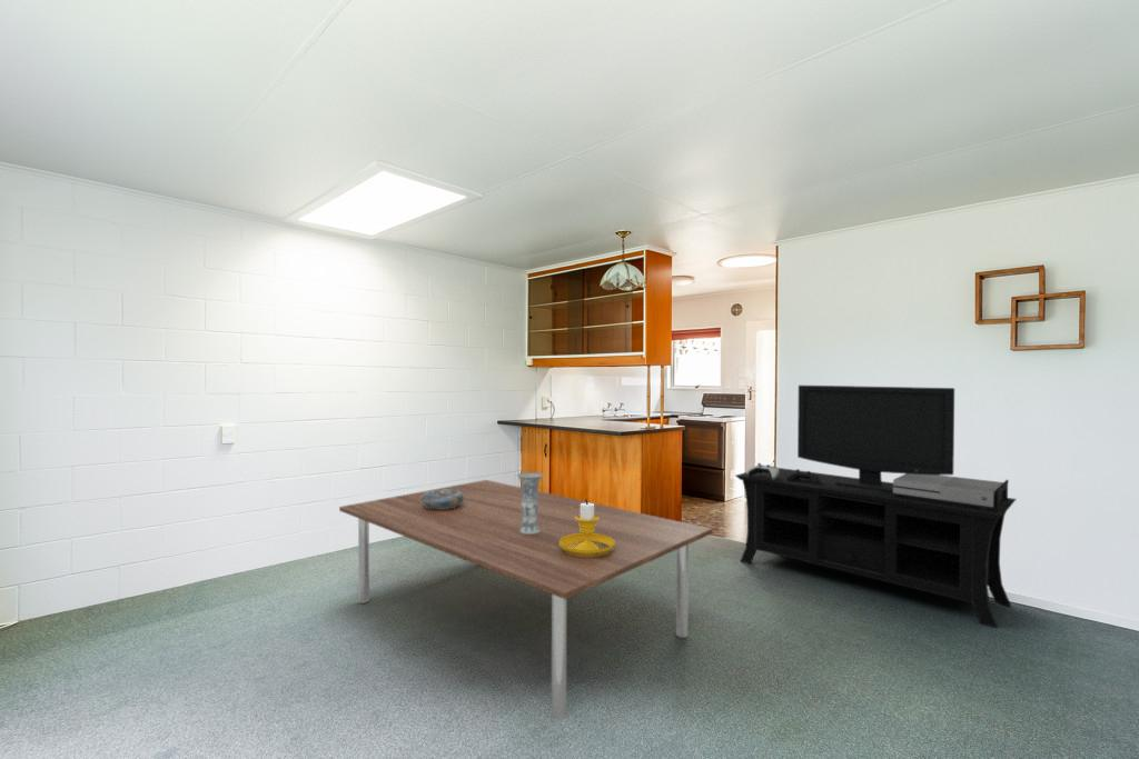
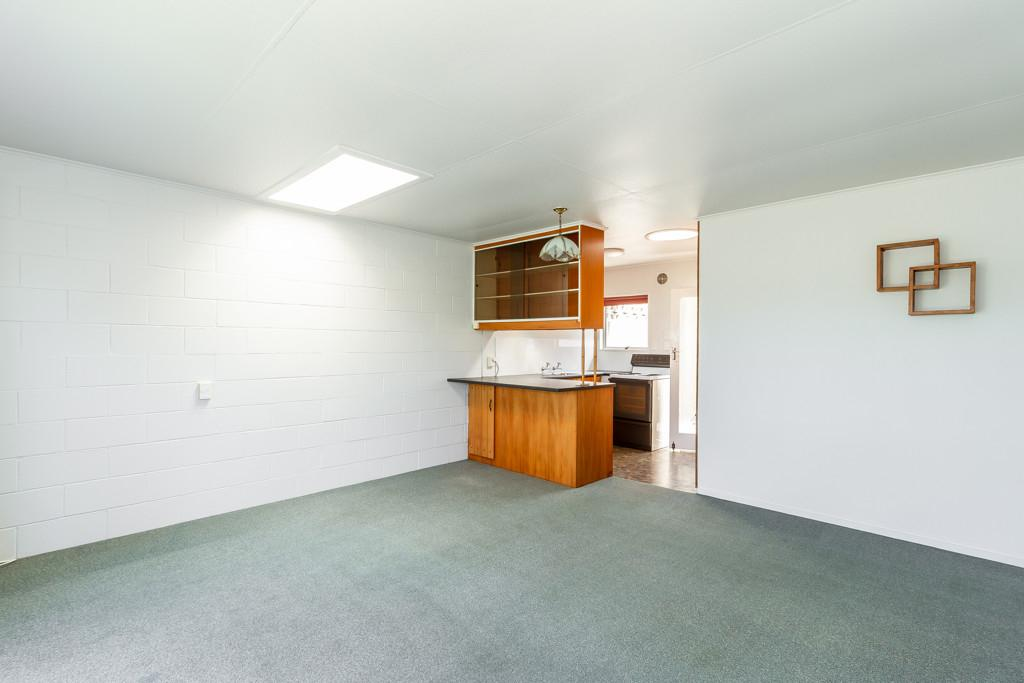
- candlestick (586, 522)
- media console (861, 485)
- decorative bowl (443, 498)
- dining table (512, 567)
- vase (529, 502)
